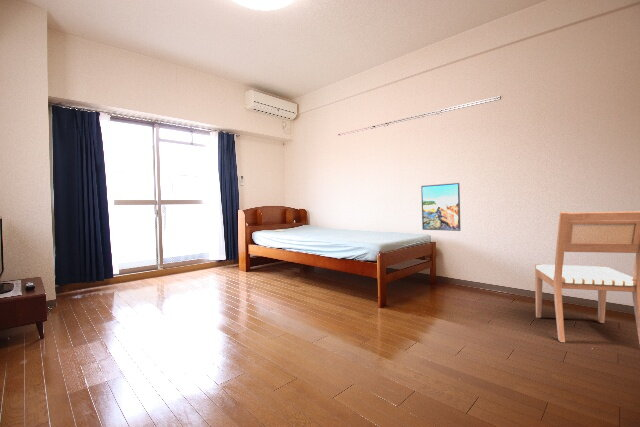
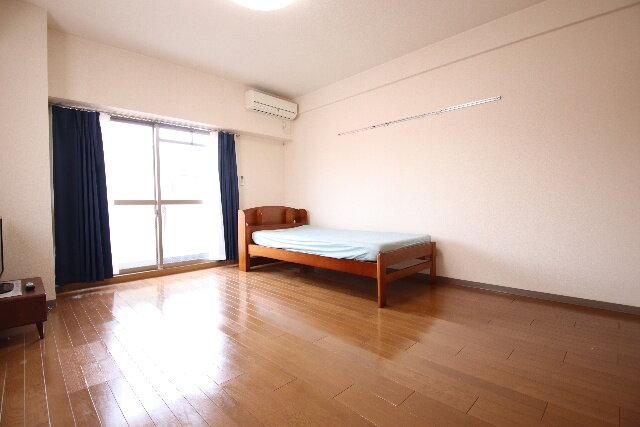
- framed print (440, 207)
- chair (584, 271)
